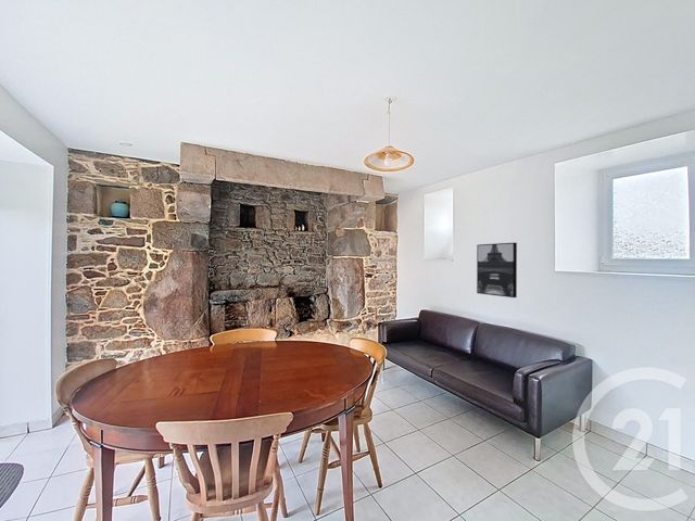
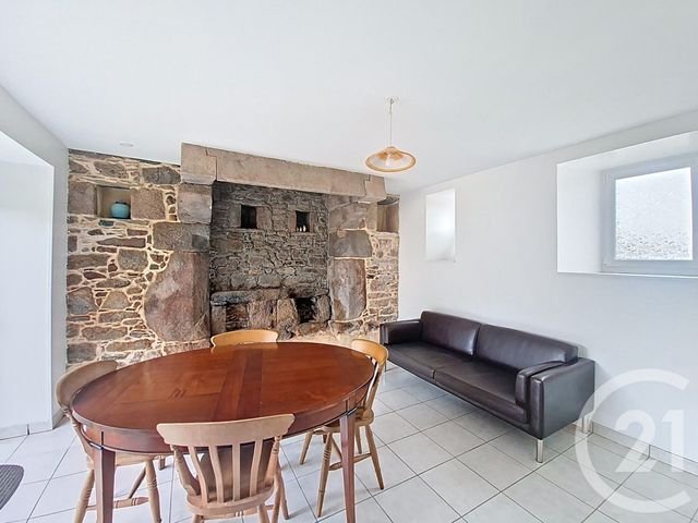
- wall art (495, 269)
